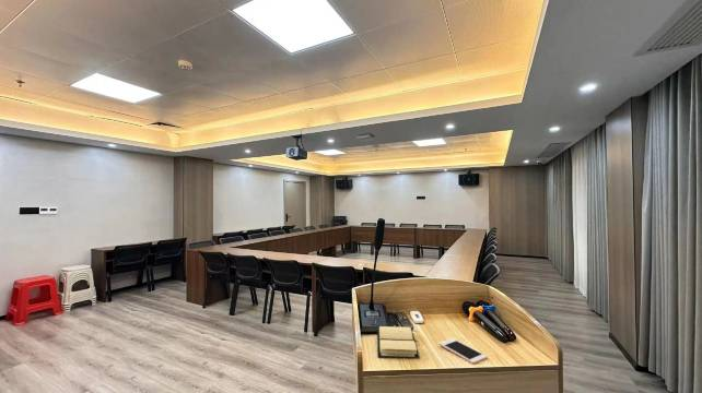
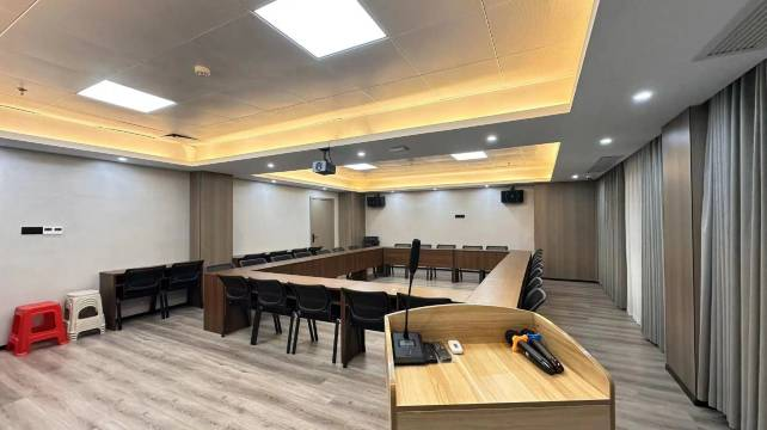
- cell phone (461, 349)
- book (397, 340)
